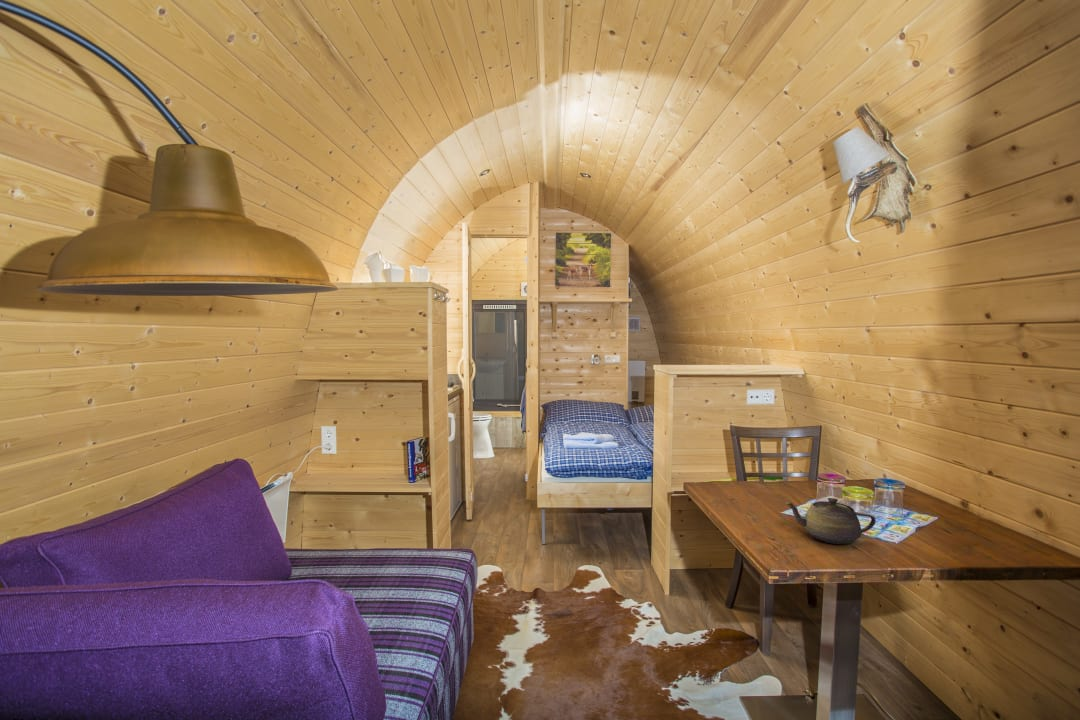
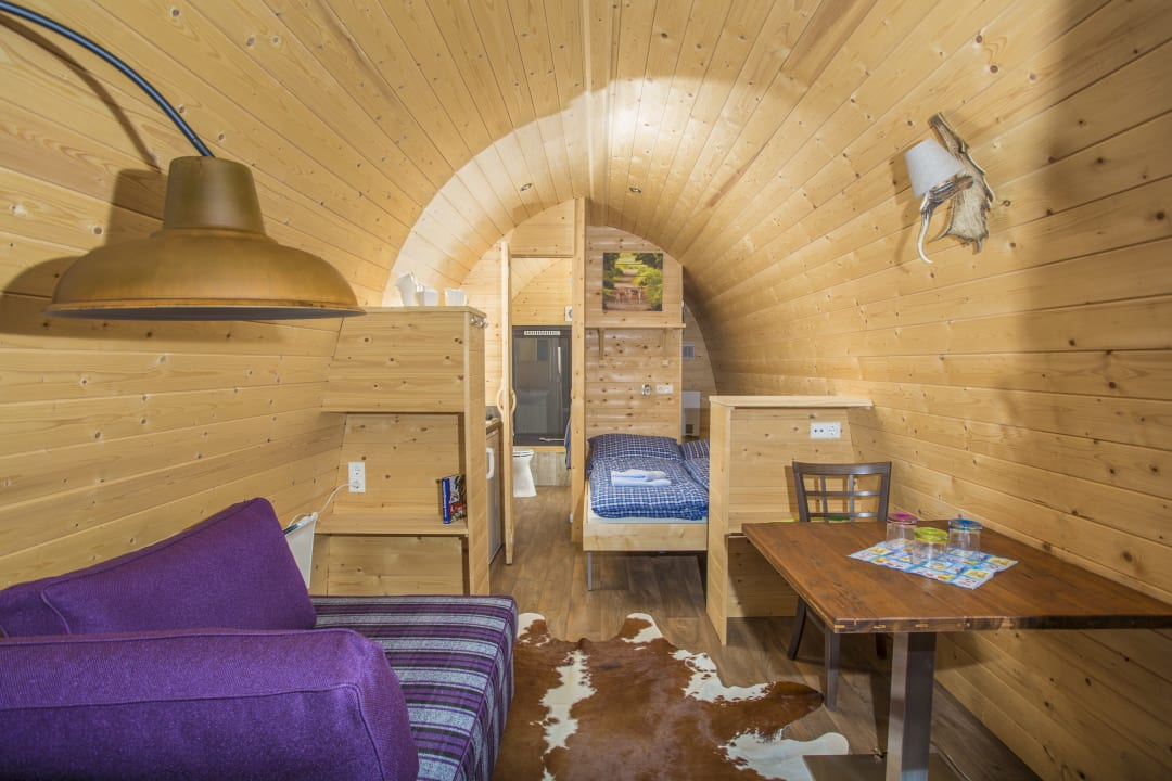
- teapot (829, 518)
